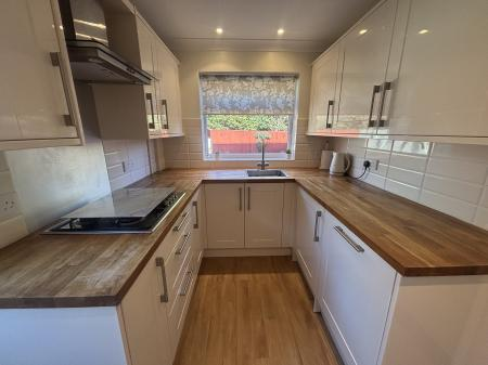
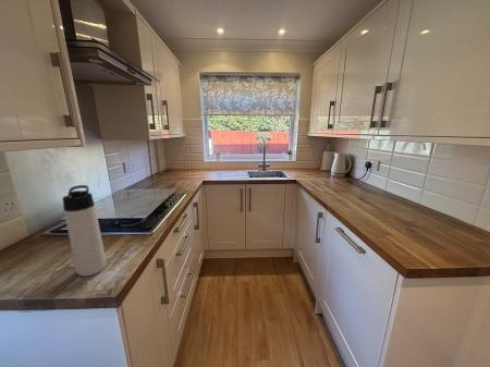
+ thermos bottle (85, 230)
